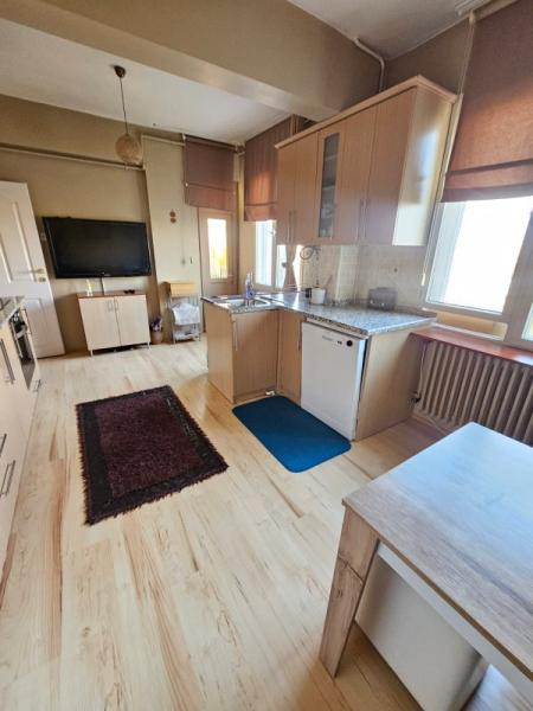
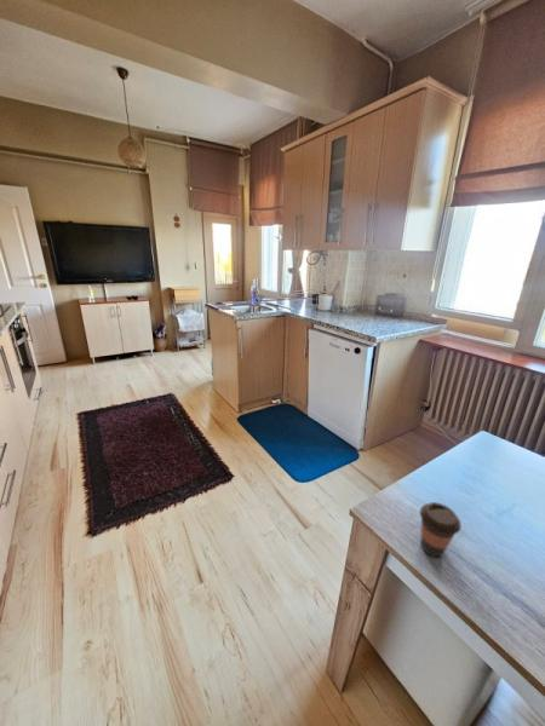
+ coffee cup (436, 530)
